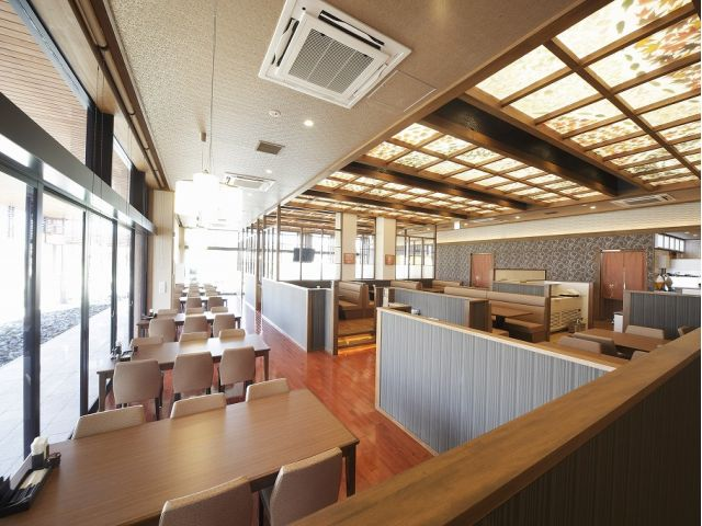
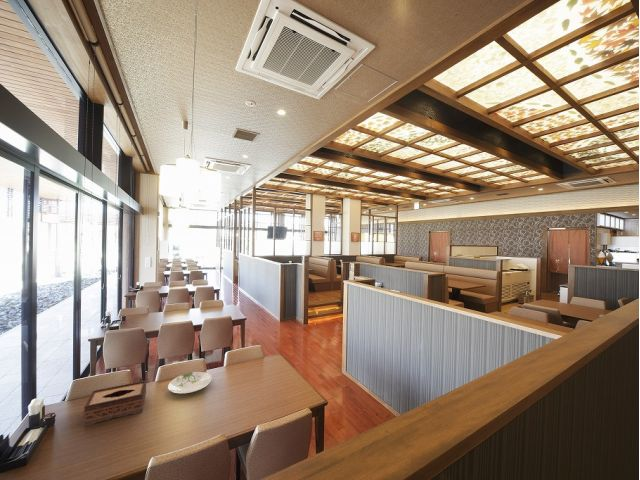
+ plate (190, 384)
+ tissue box (117, 401)
